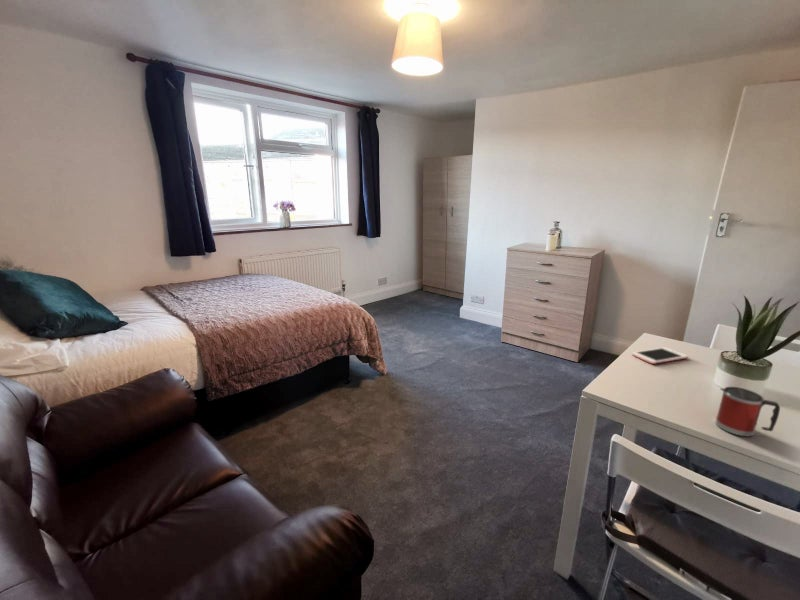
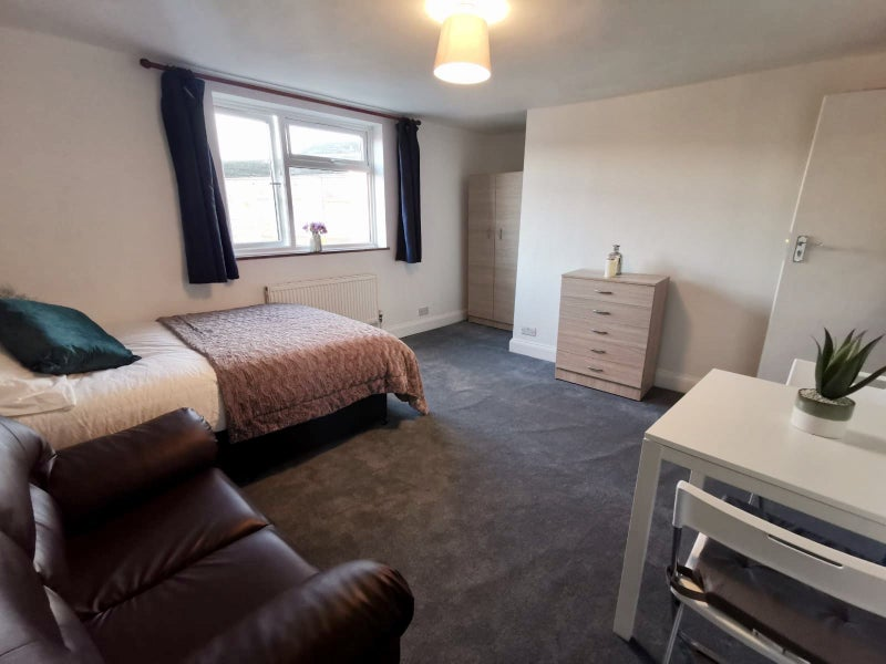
- cell phone (659, 355)
- mug (745, 411)
